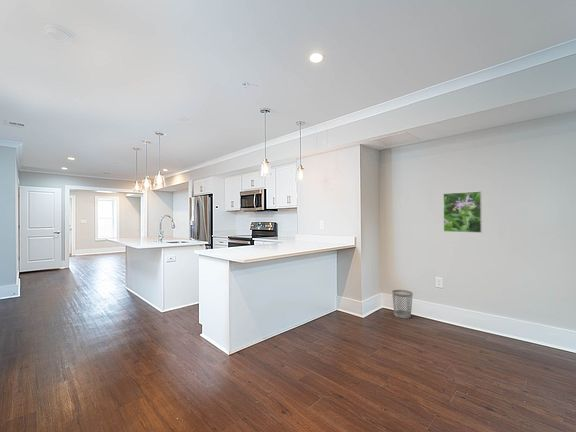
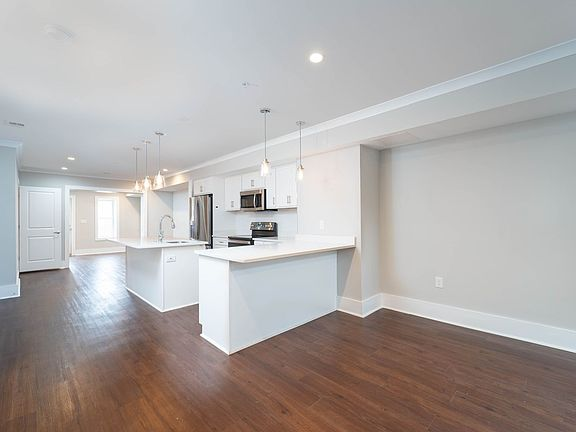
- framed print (461, 212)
- wastebasket (402, 304)
